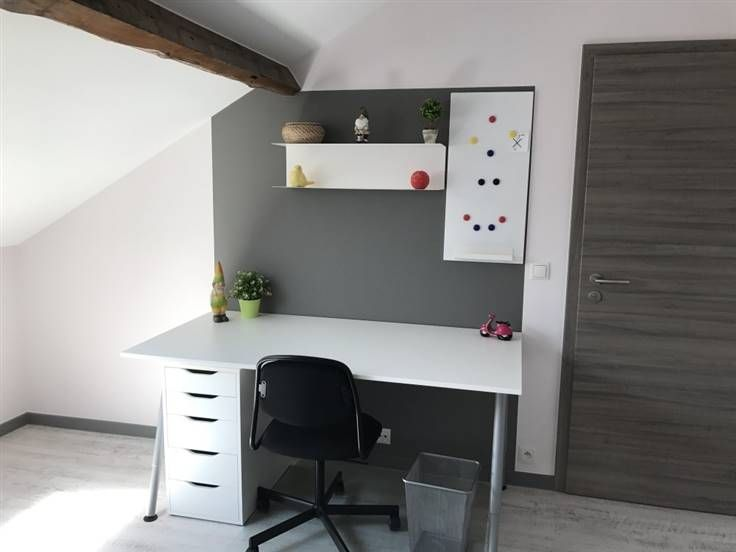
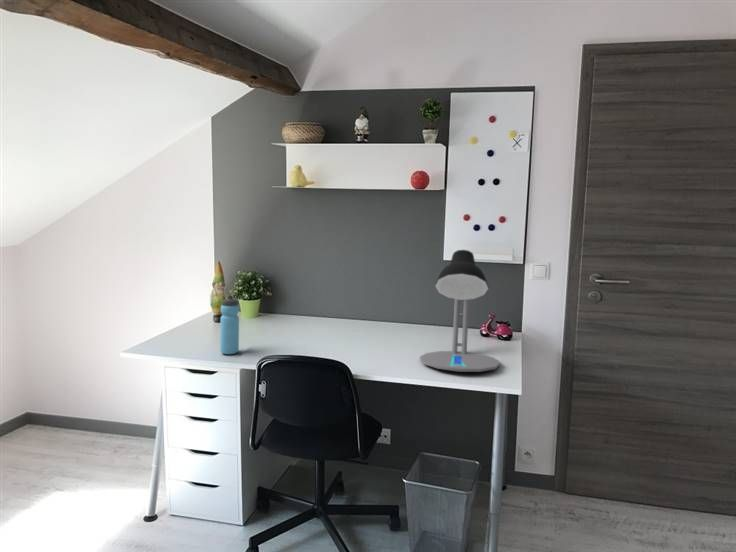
+ desk lamp (459, 304)
+ water bottle (229, 324)
